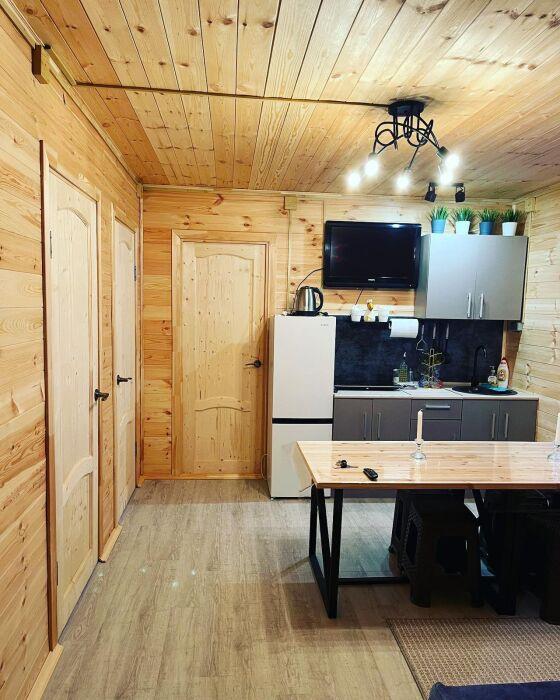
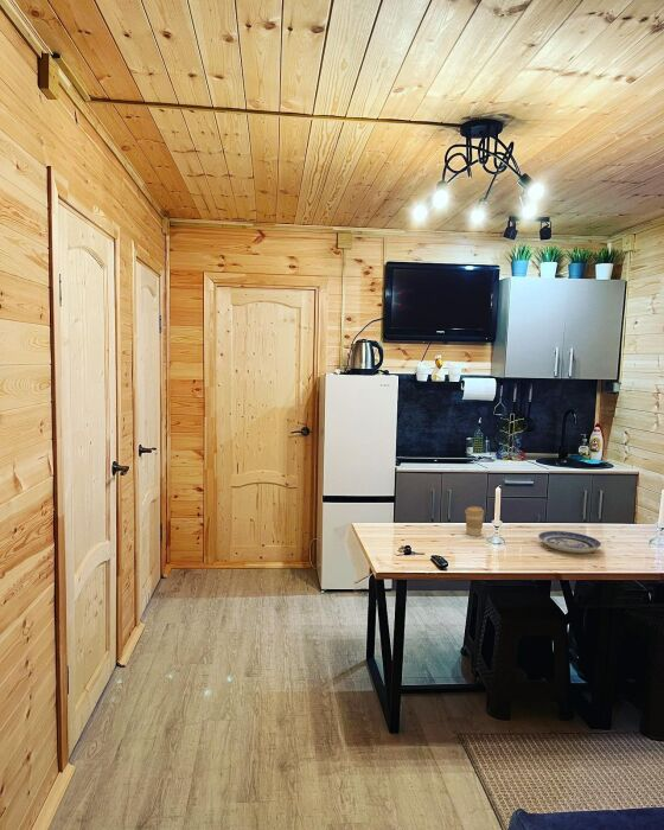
+ coffee cup (474, 521)
+ plate (568, 543)
